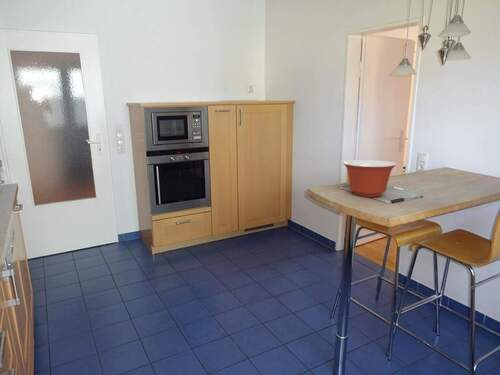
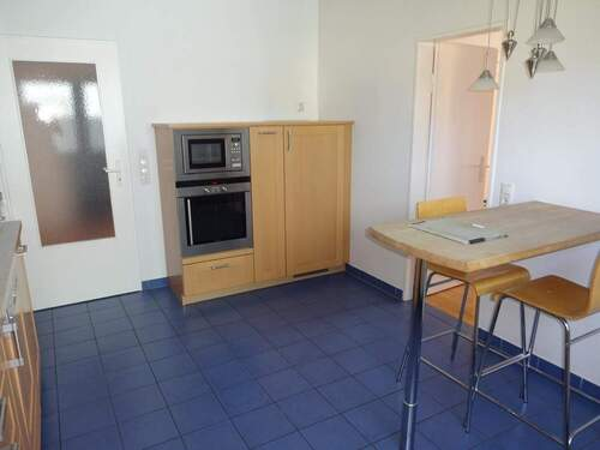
- mixing bowl (368, 178)
